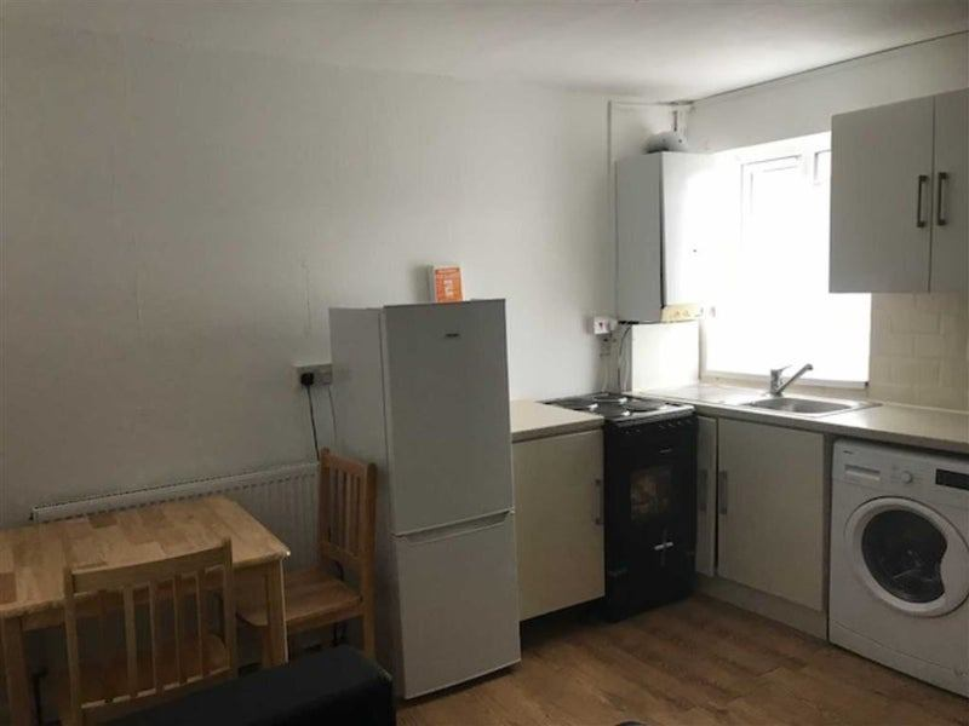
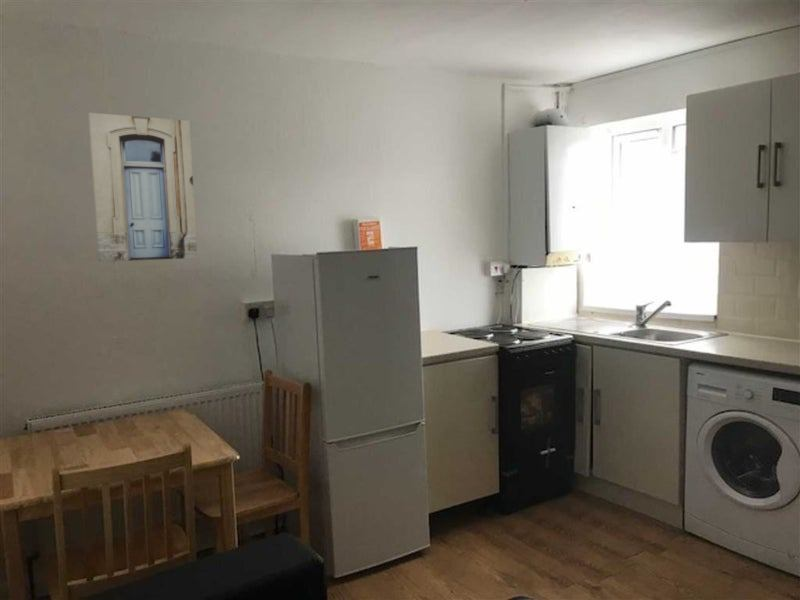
+ wall art (145, 189)
